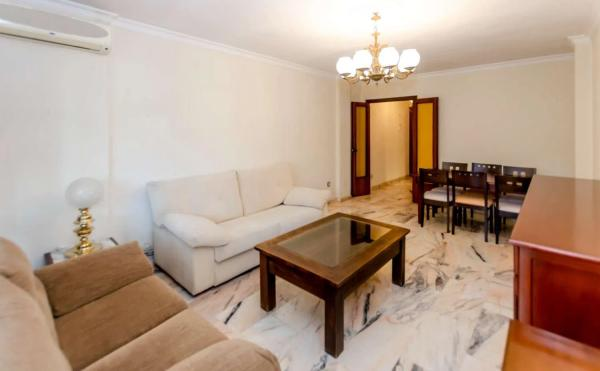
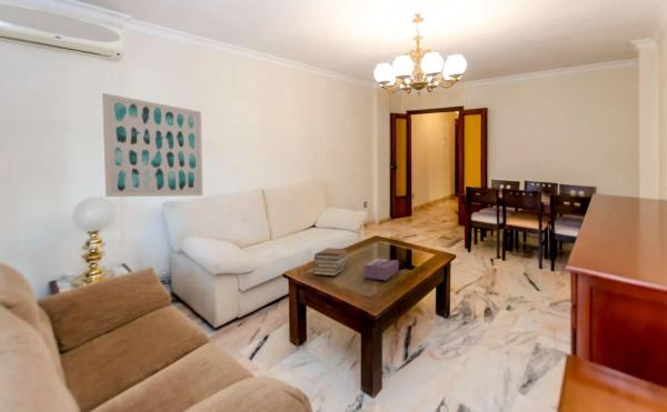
+ wall art (158, 150)
+ tissue box (381, 268)
+ book stack (331, 261)
